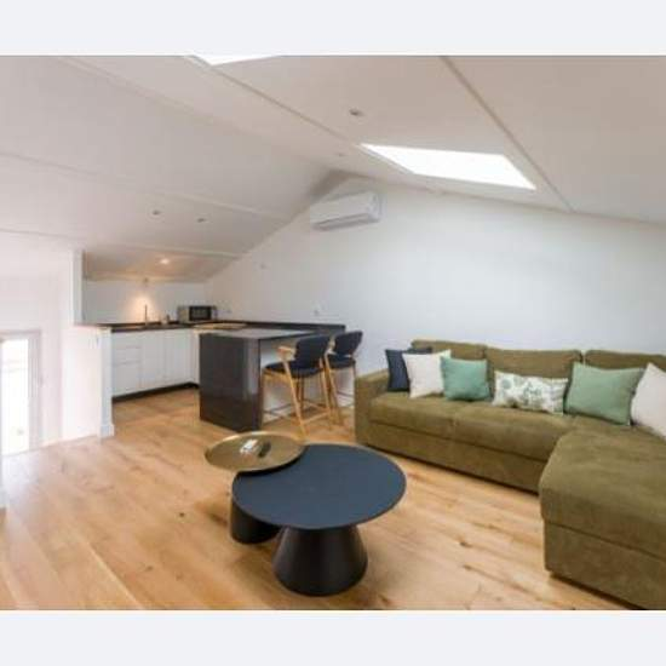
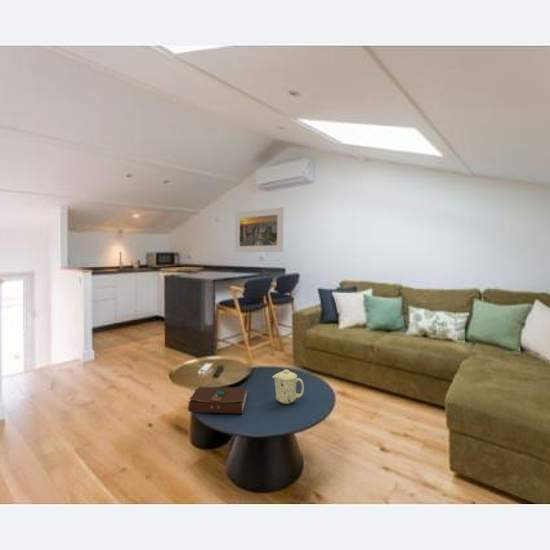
+ book (219, 397)
+ mug (287, 385)
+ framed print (257, 231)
